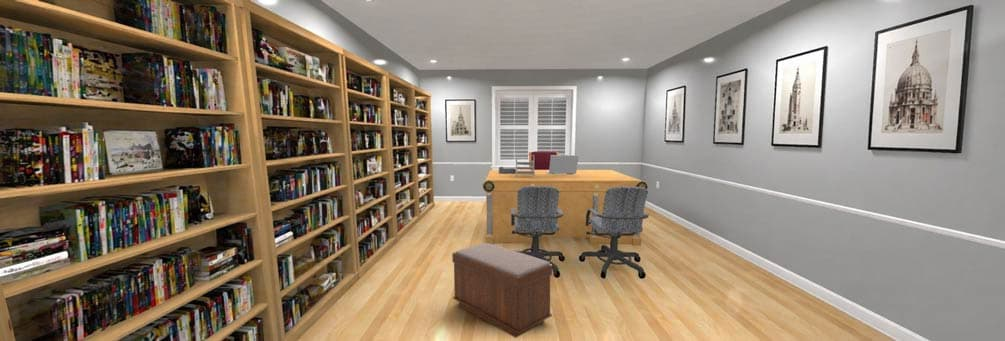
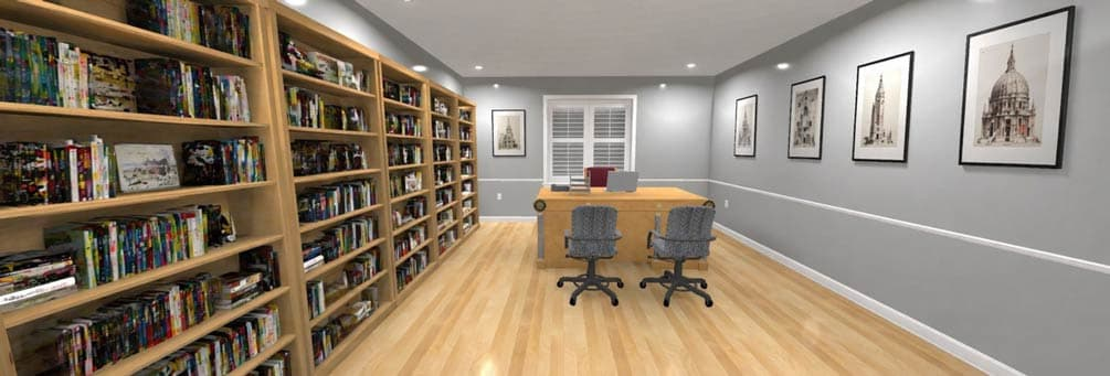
- bench (500, 284)
